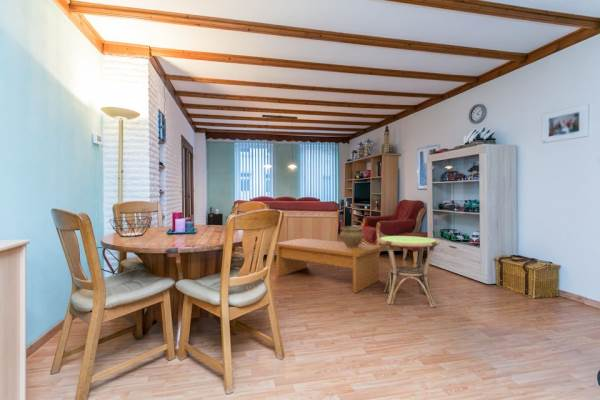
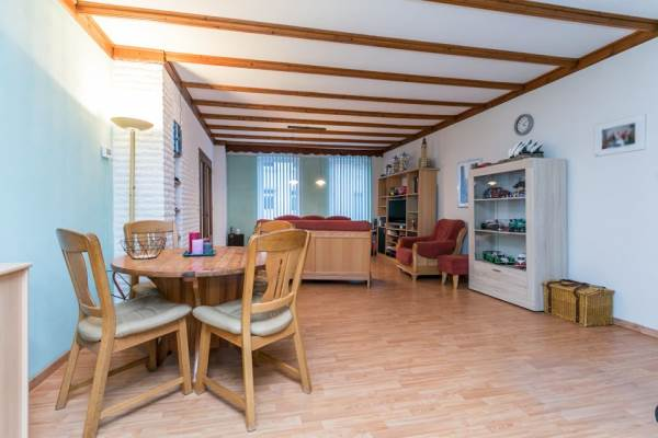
- side table (407, 268)
- ceramic pot (351, 236)
- coffee table (326, 261)
